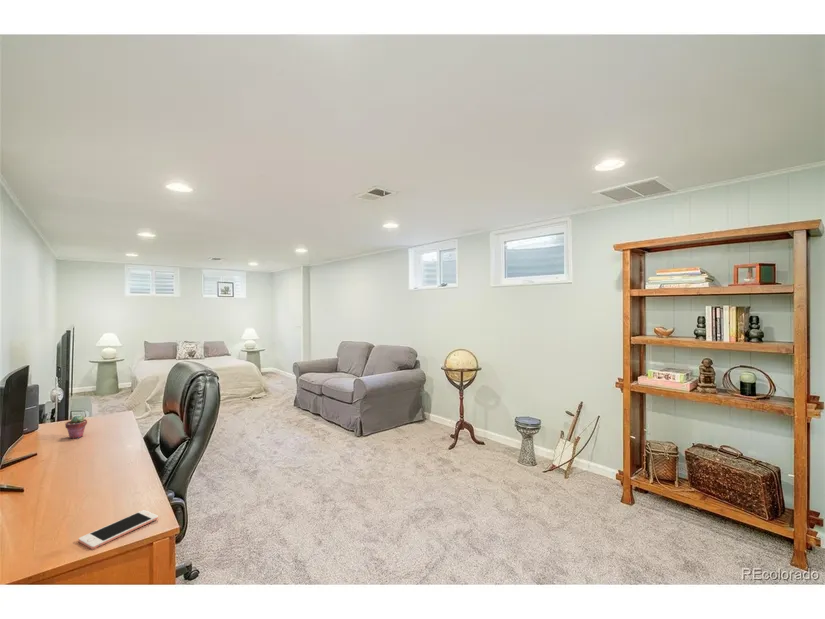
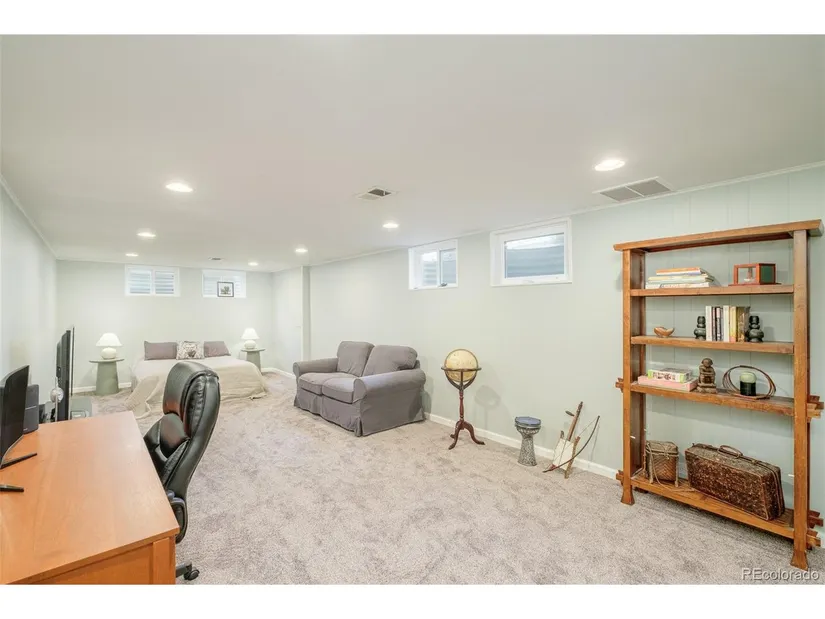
- potted succulent (76, 426)
- cell phone (120, 527)
